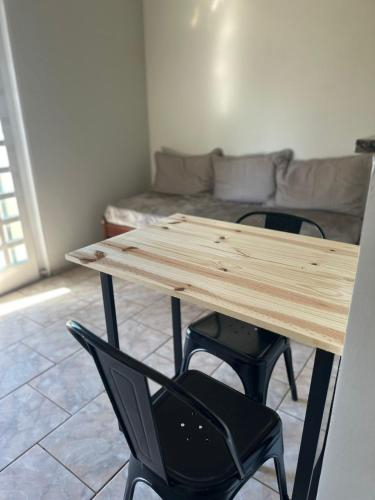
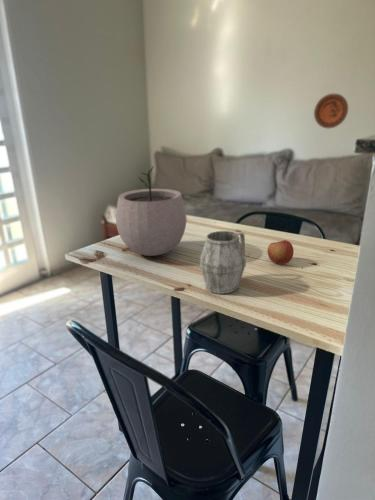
+ plant pot (151, 211)
+ apple (280, 251)
+ mug (225, 259)
+ decorative plate (330, 111)
